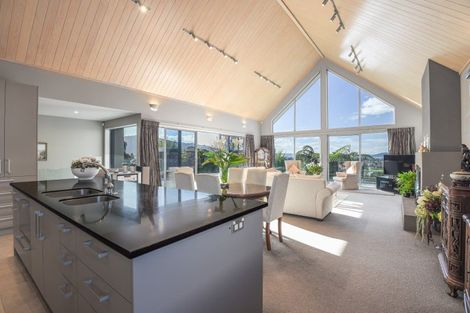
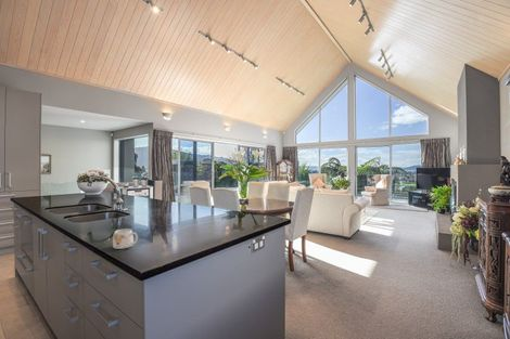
+ mug (126, 238)
